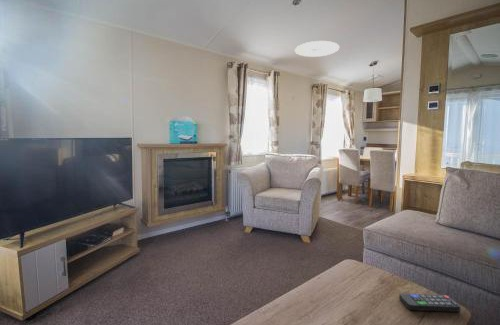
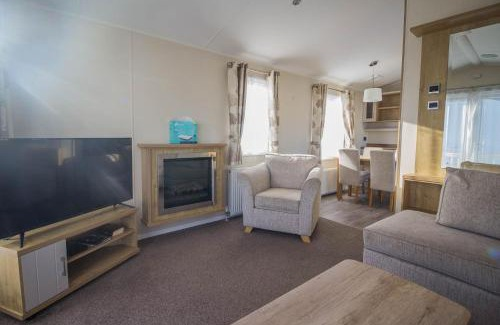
- remote control (428, 301)
- ceiling light (316, 47)
